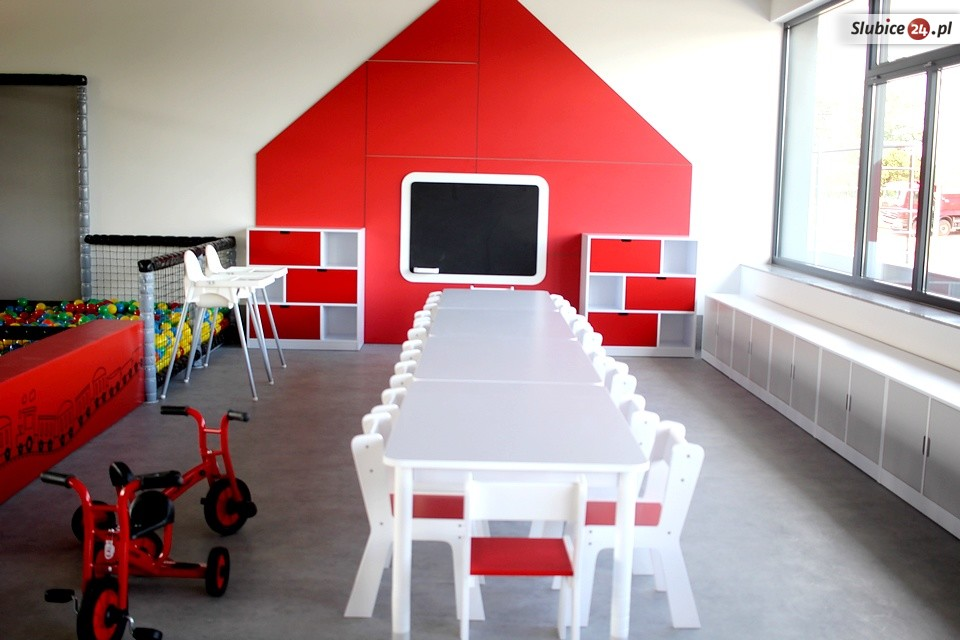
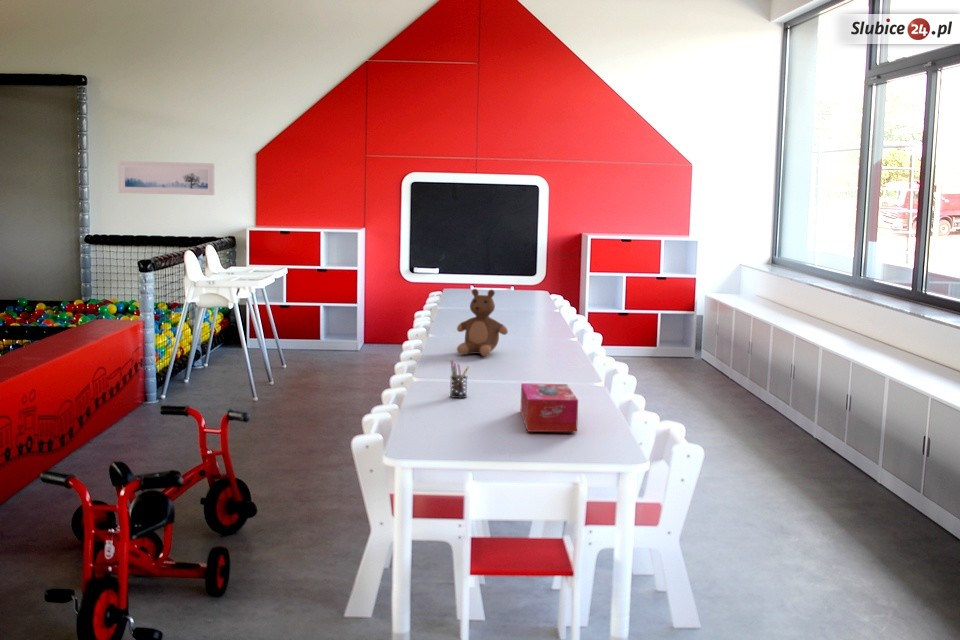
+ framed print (166, 178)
+ tissue box (548, 406)
+ pen holder (456, 379)
+ teddy bear (479, 322)
